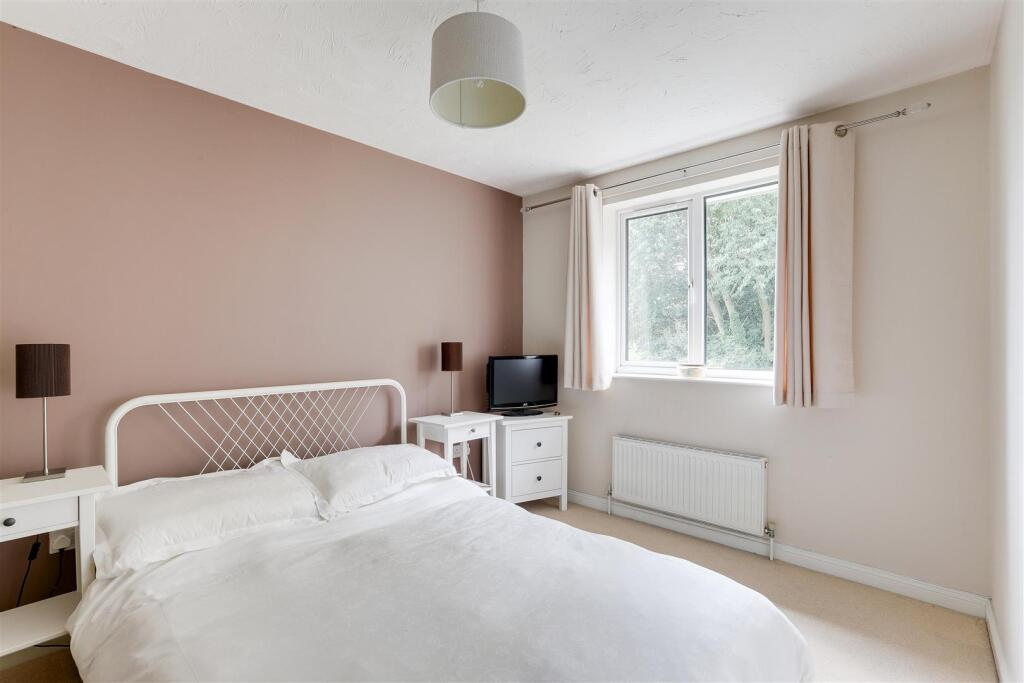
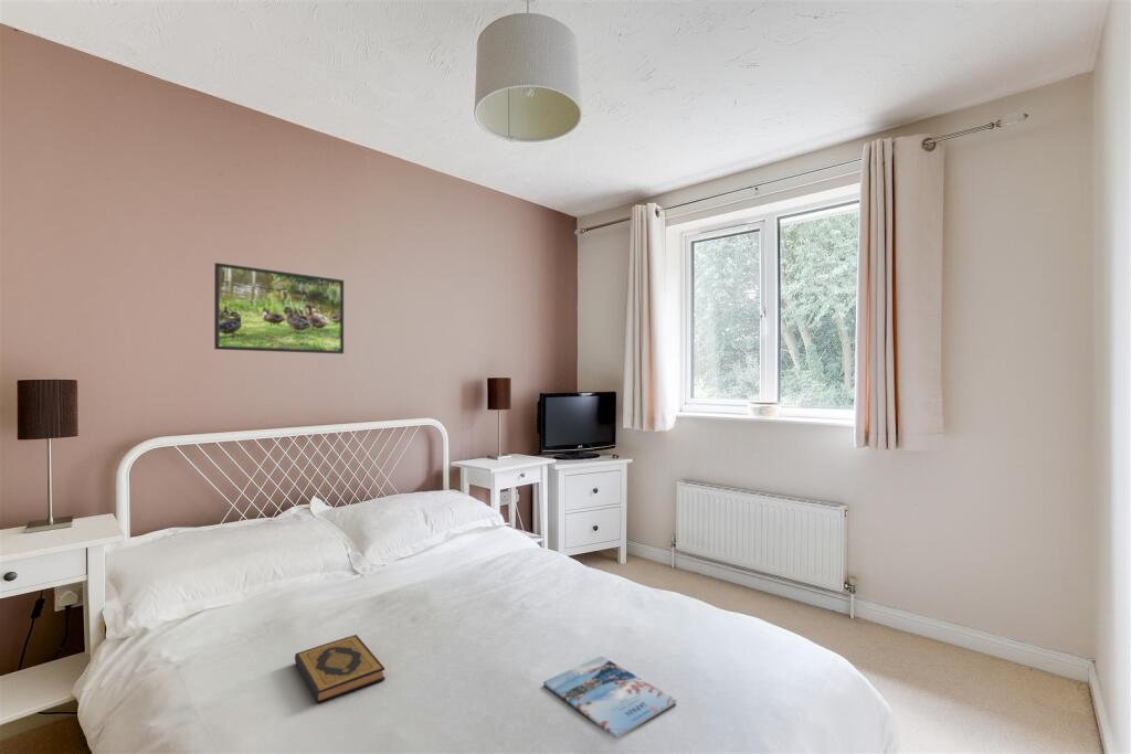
+ magazine (607, 691)
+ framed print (284, 311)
+ hardback book (338, 666)
